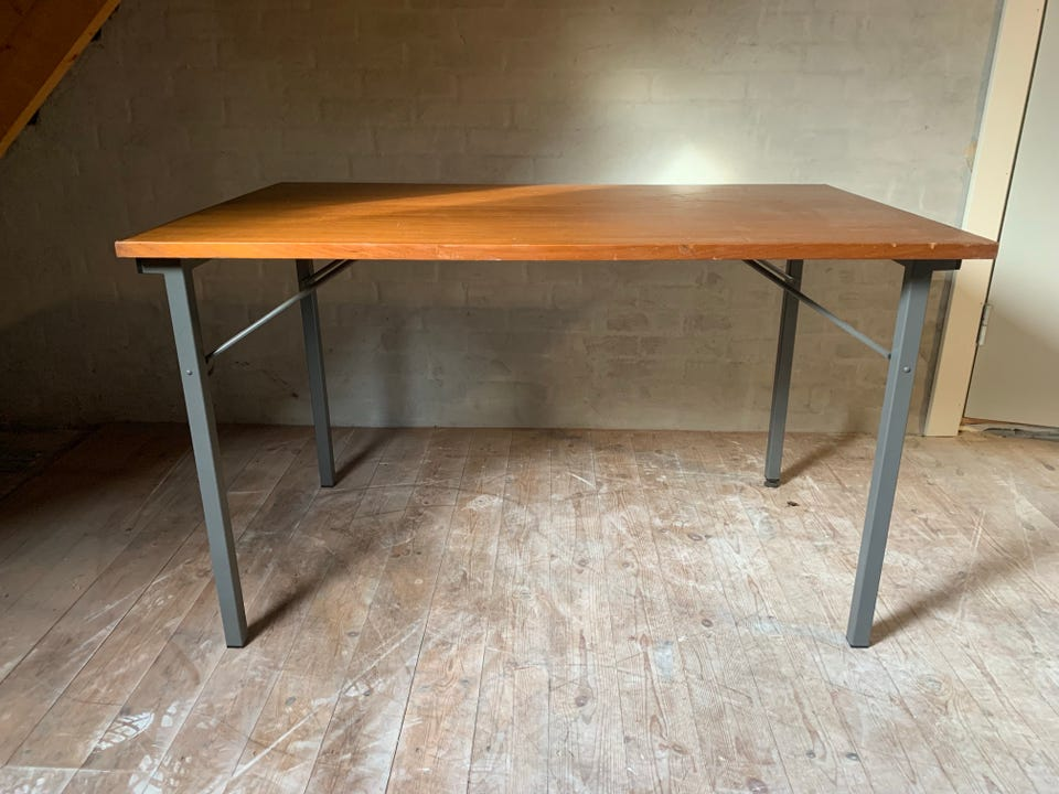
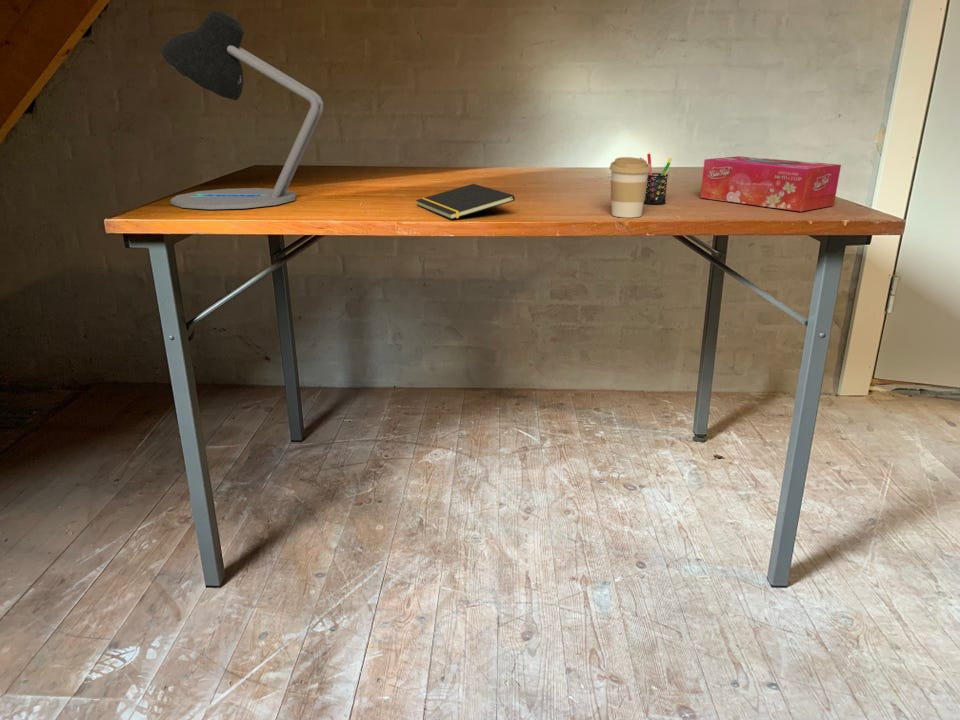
+ pen holder (656, 178)
+ tissue box (767, 181)
+ desk lamp (236, 99)
+ coffee cup (628, 187)
+ notepad (463, 200)
